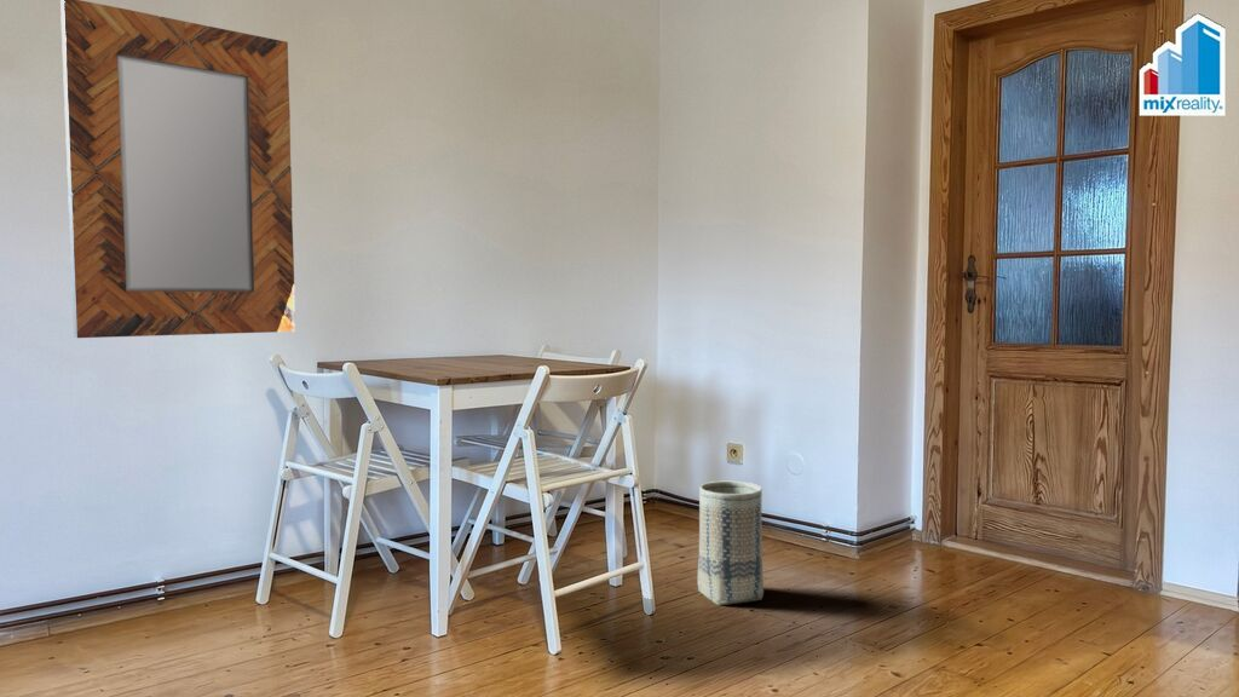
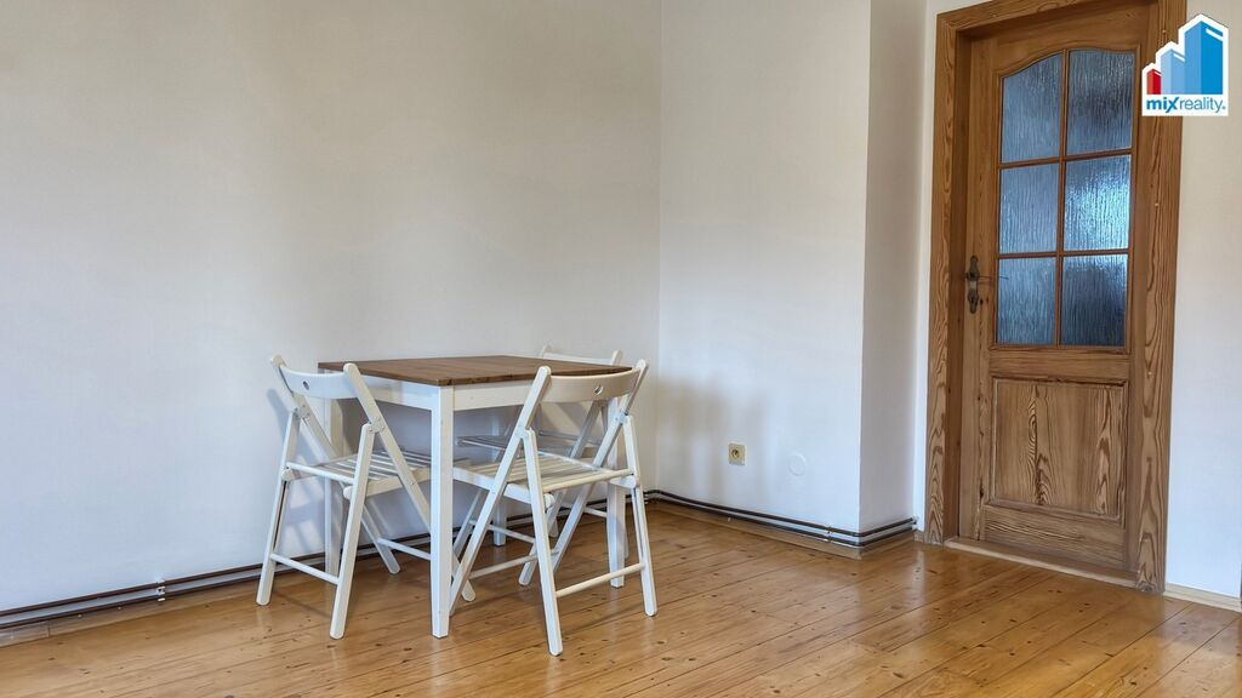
- home mirror (188, 179)
- basket (730, 541)
